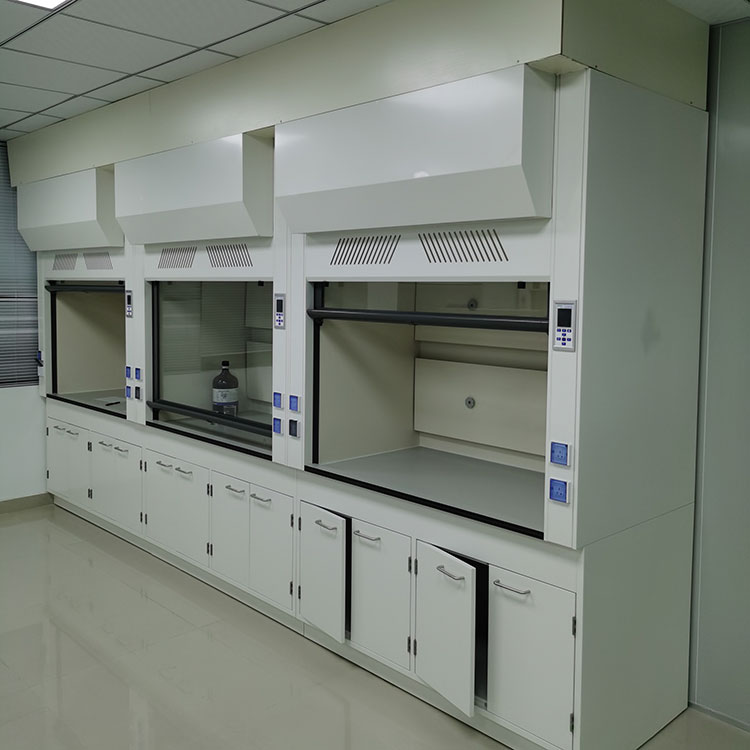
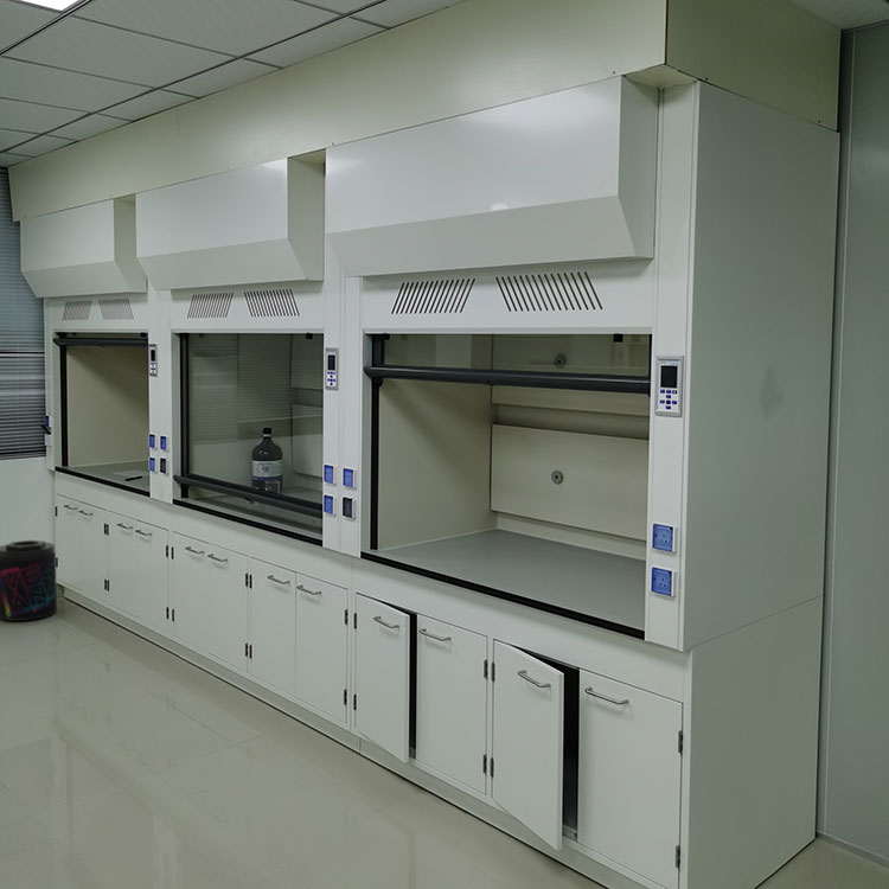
+ supplement container (26, 578)
